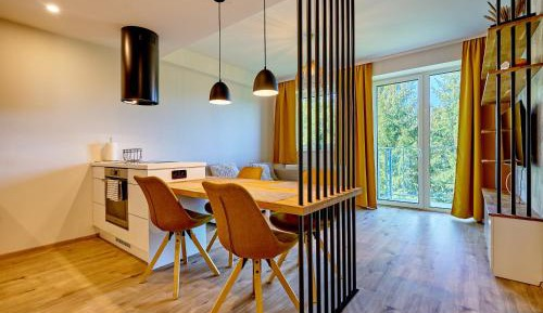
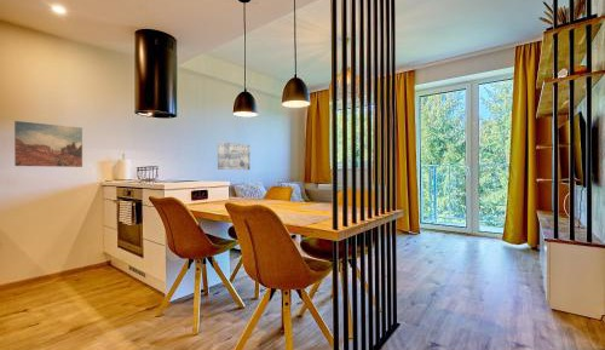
+ wall art (50, 145)
+ wall art (234, 156)
